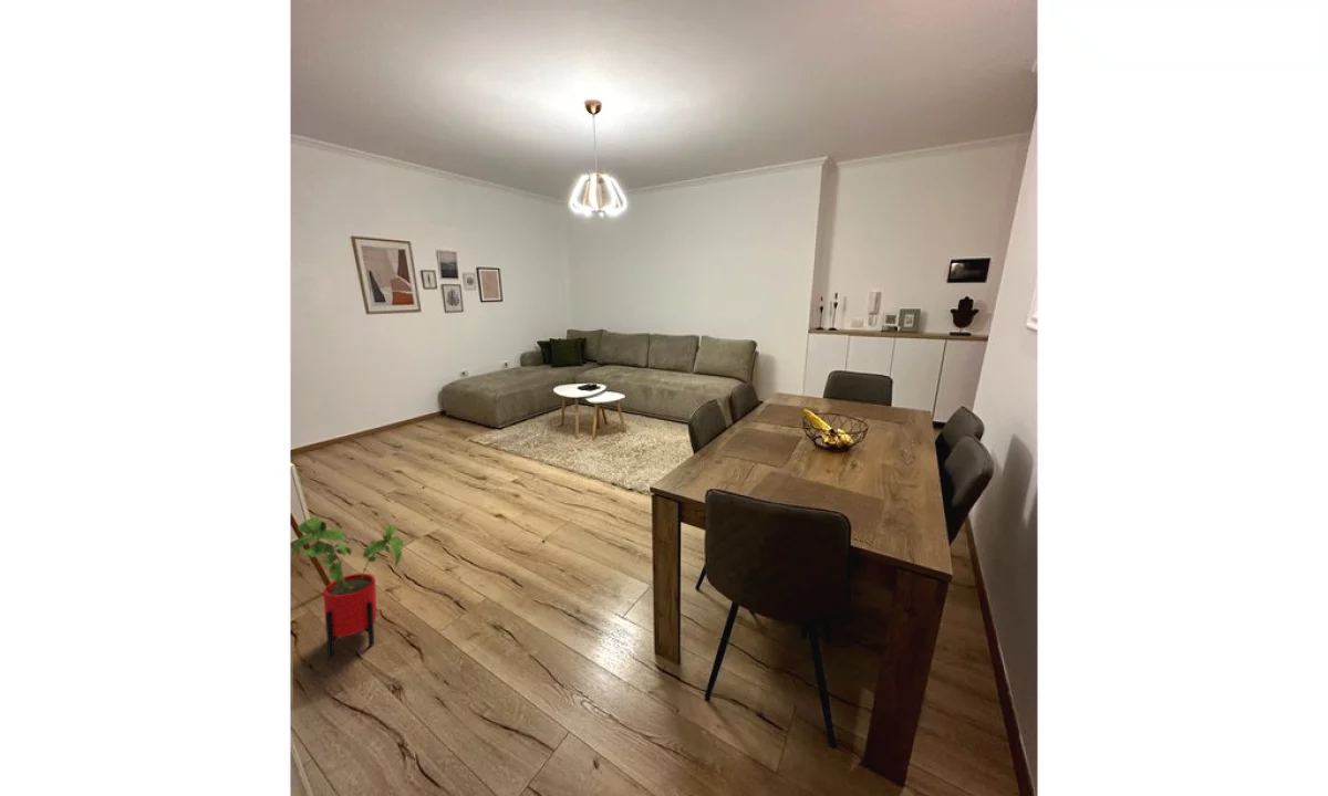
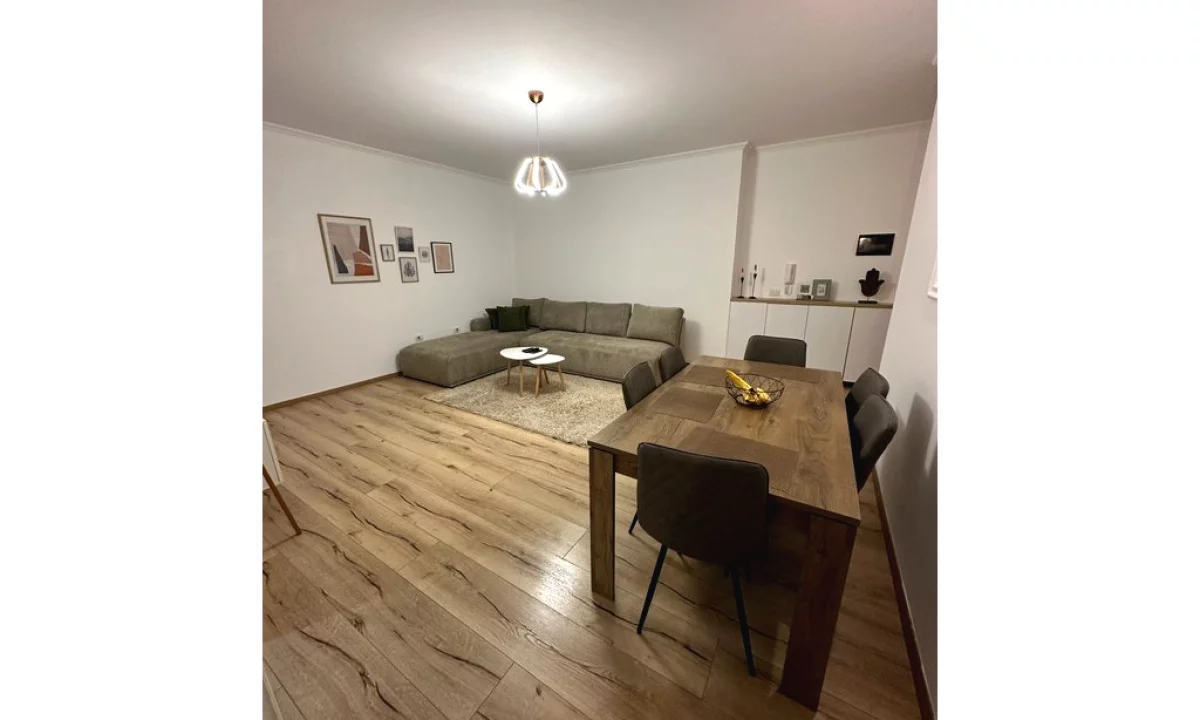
- house plant (342, 579)
